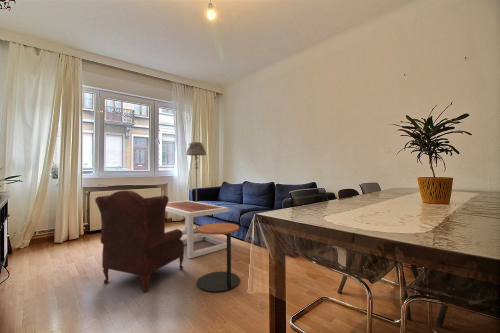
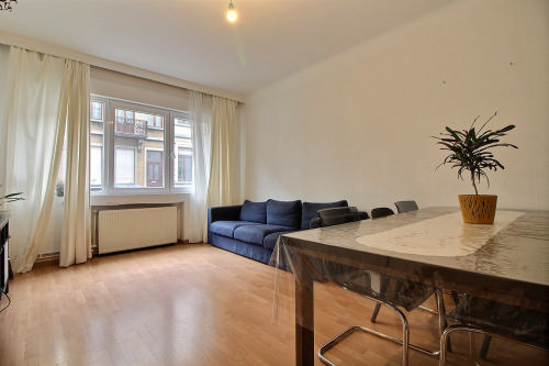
- side table (227, 254)
- floor lamp (196, 186)
- armchair (144, 232)
- coffee table (188, 224)
